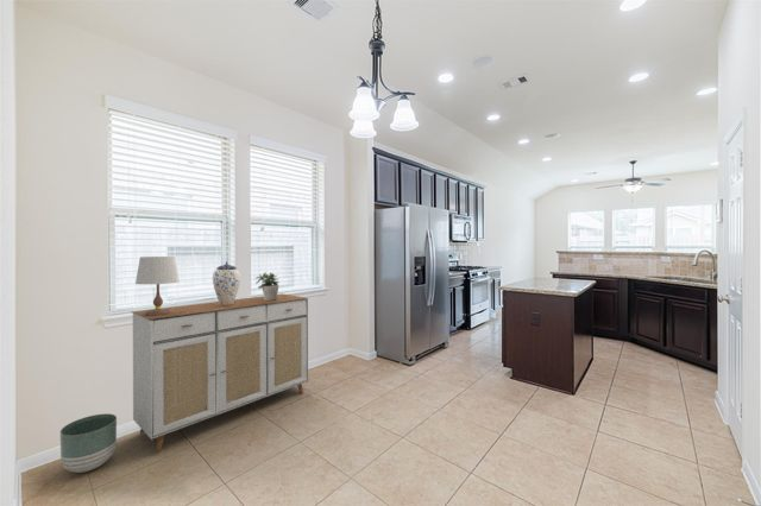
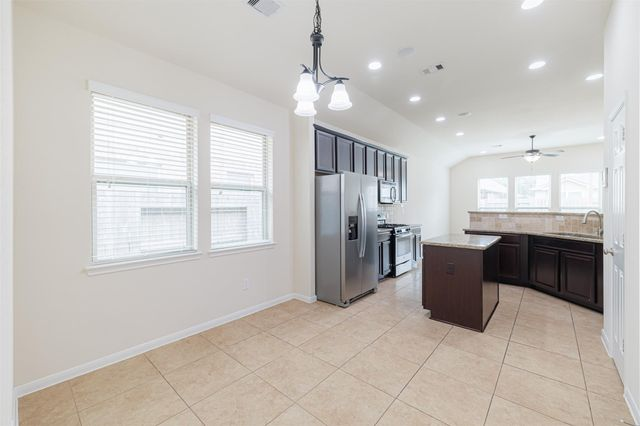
- sideboard (231, 356)
- table lamp (157, 284)
- planter (89, 445)
- decorative urn (226, 283)
- potted plant (266, 285)
